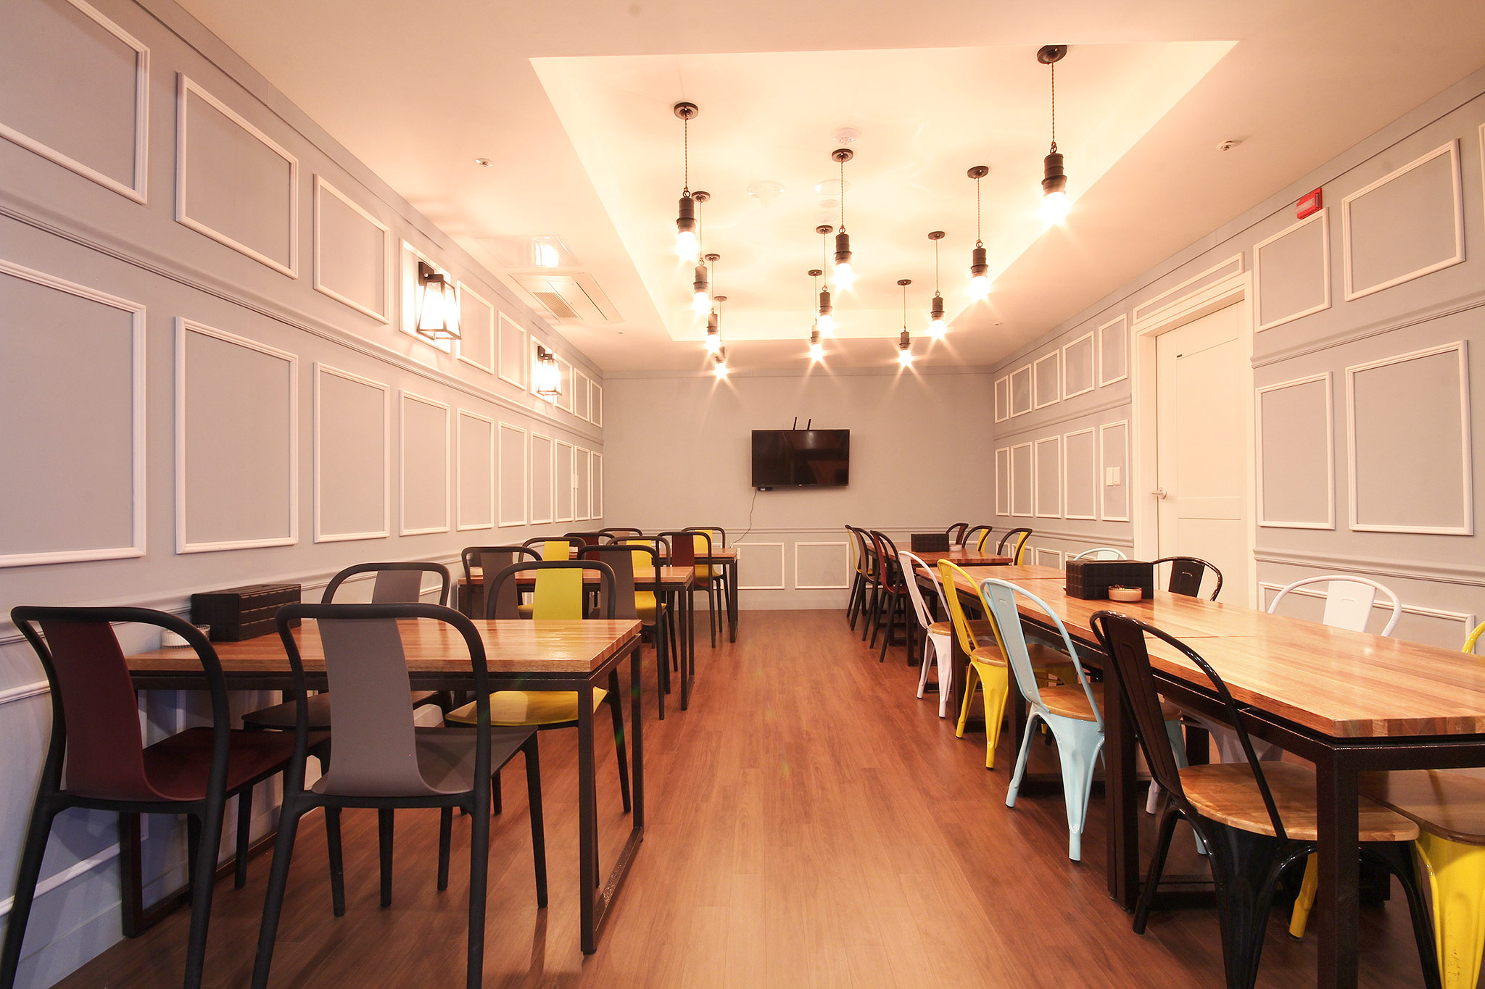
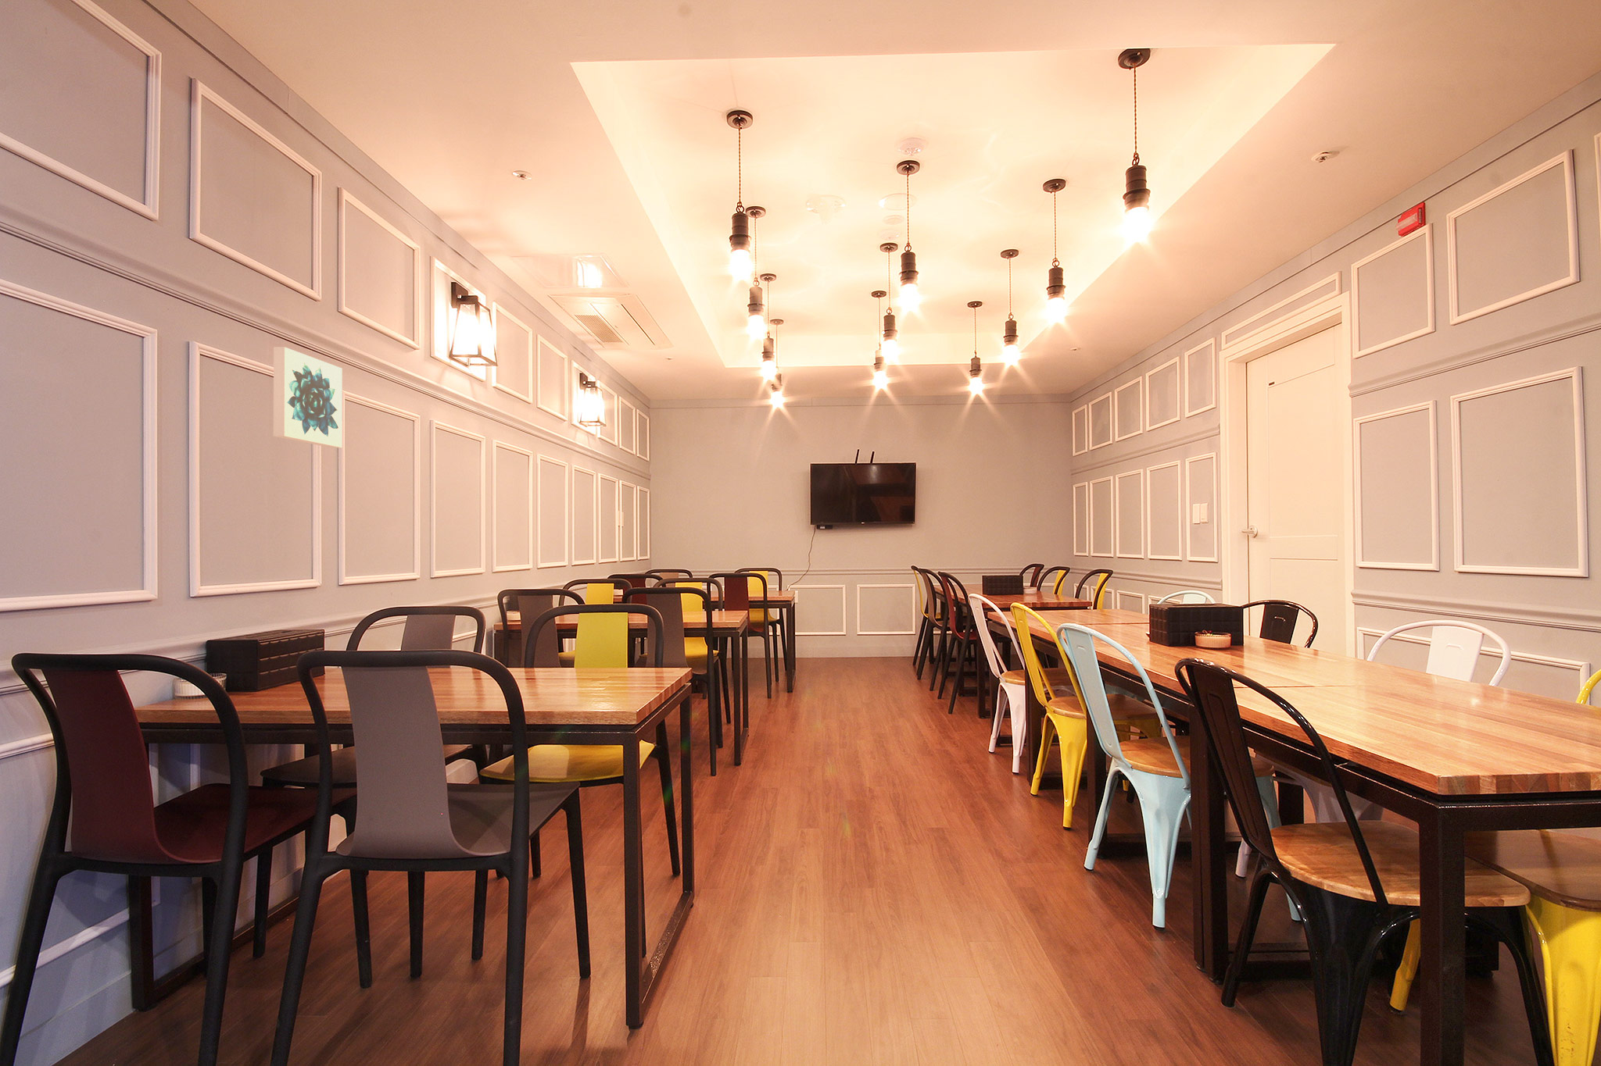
+ wall art (309, 400)
